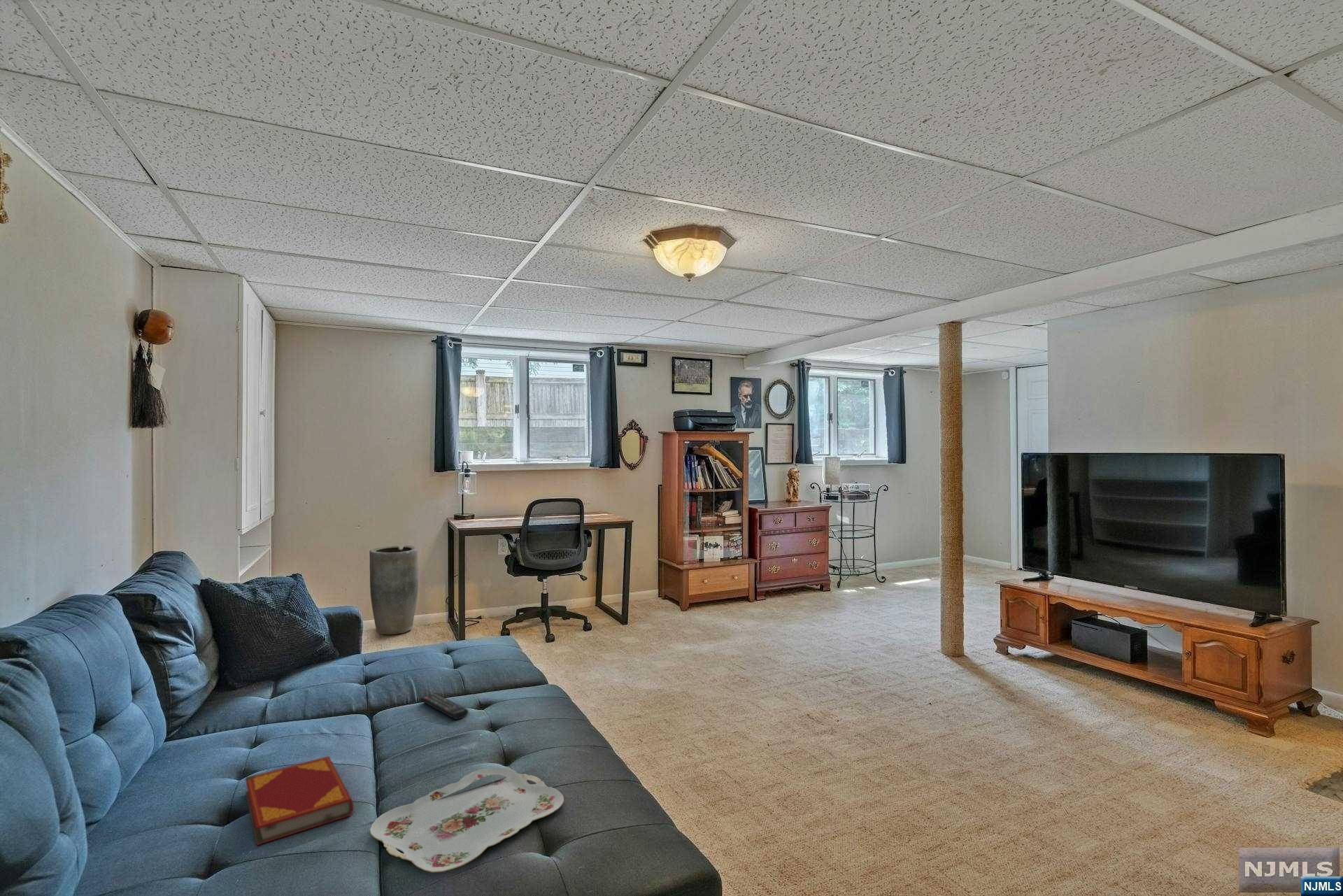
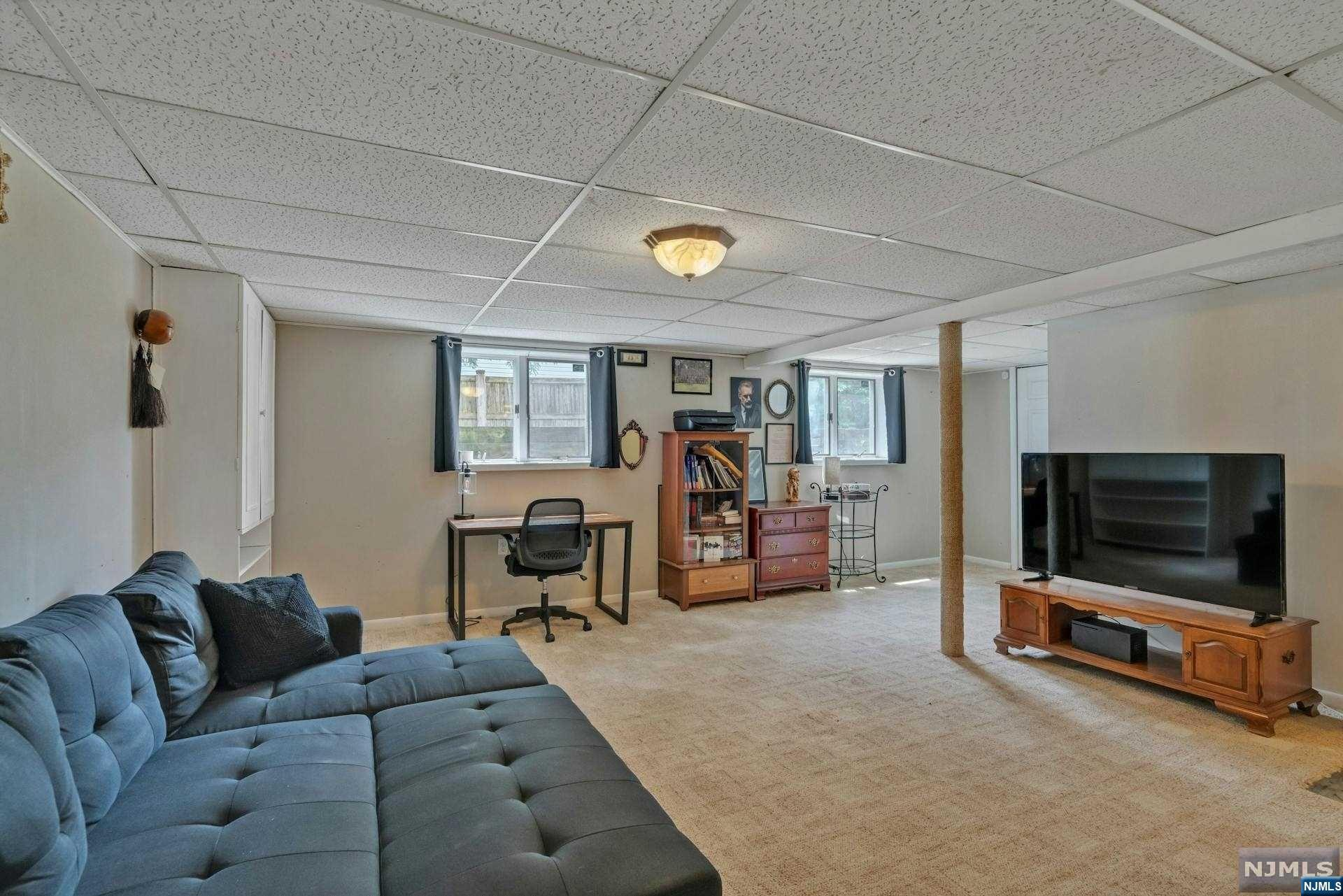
- serving tray (471, 814)
- vase (394, 589)
- hardback book (297, 795)
- remote control (443, 706)
